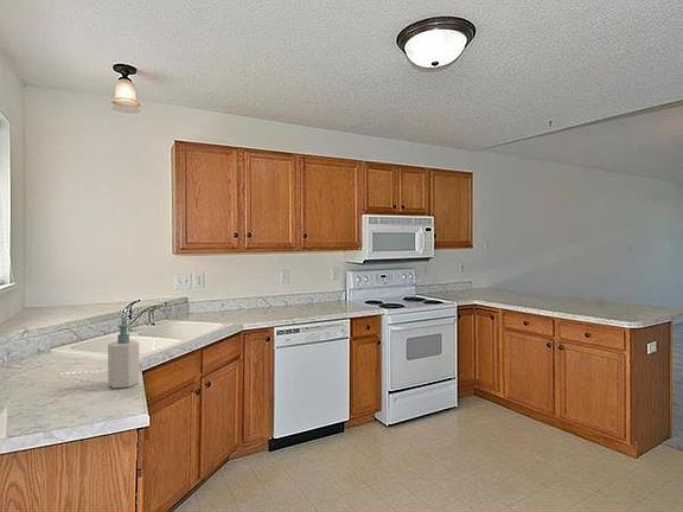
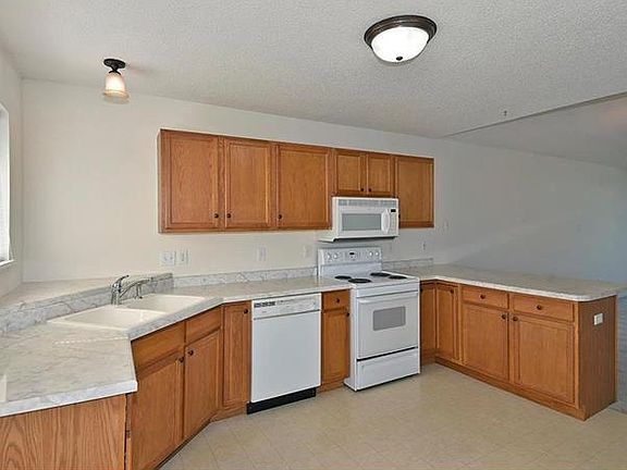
- soap bottle (123, 354)
